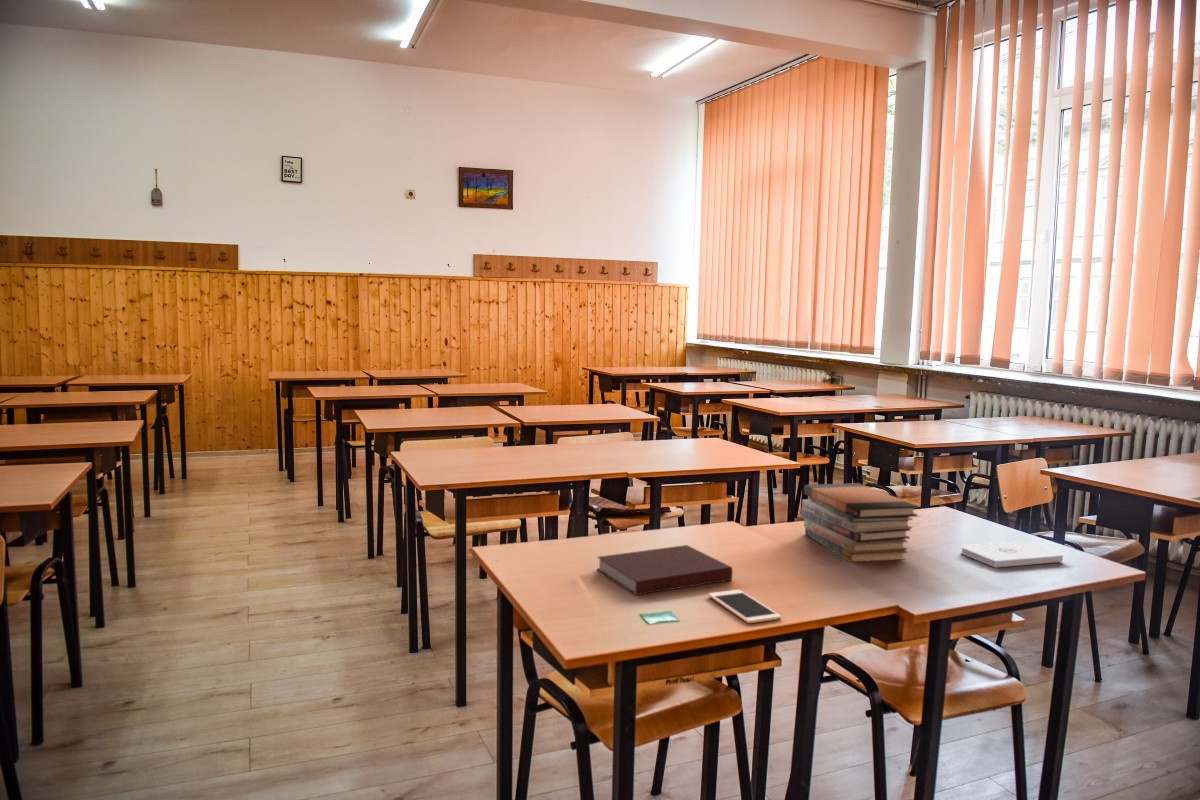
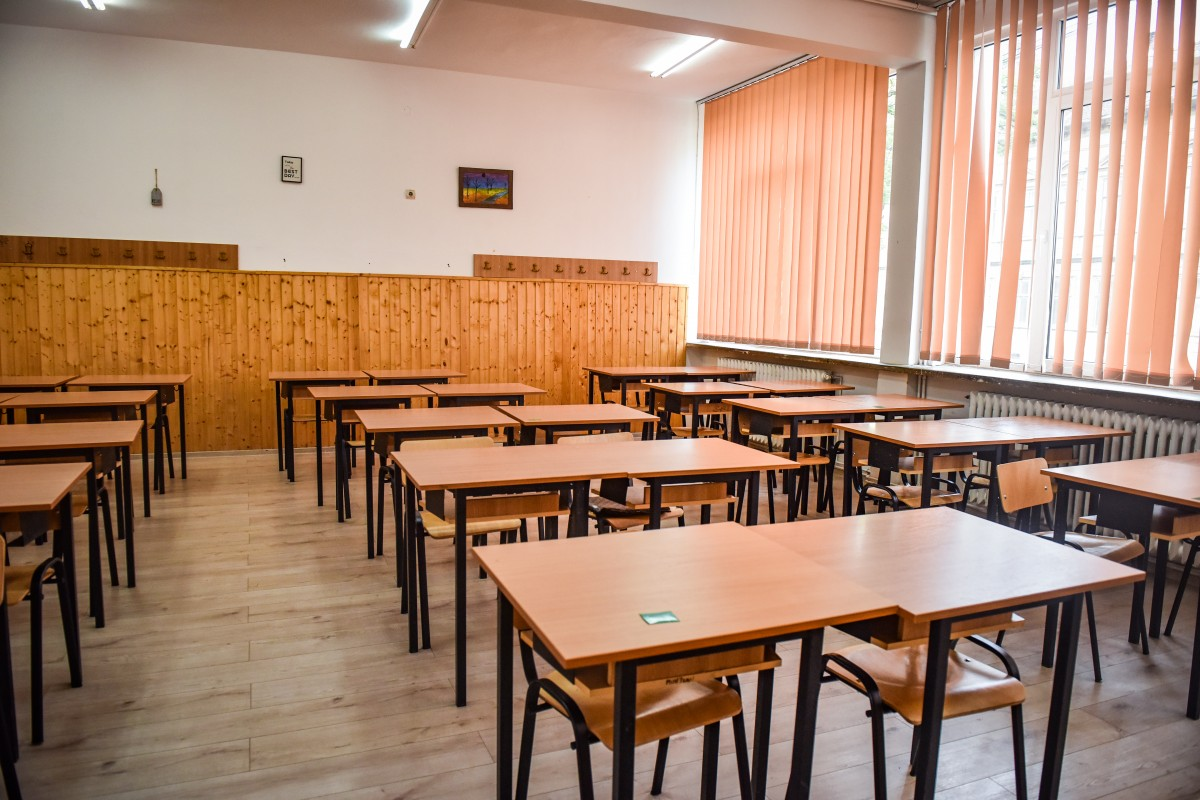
- book stack (855, 520)
- notepad (1009, 553)
- cell phone (743, 605)
- notebook (663, 568)
